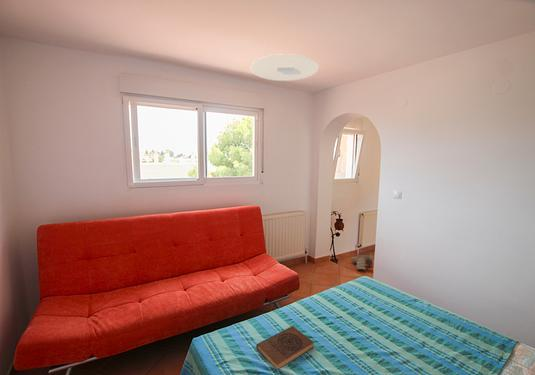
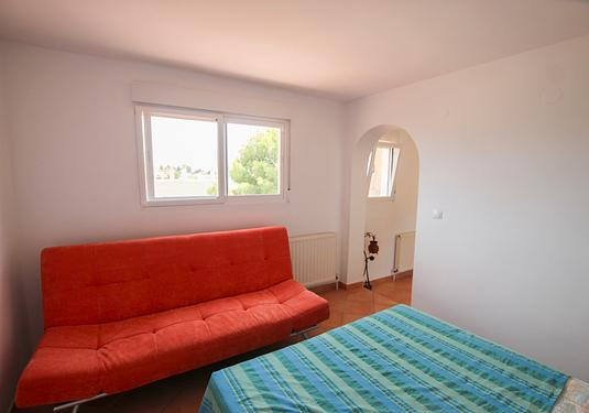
- boots (361, 258)
- ceiling light (284, 66)
- book (285, 345)
